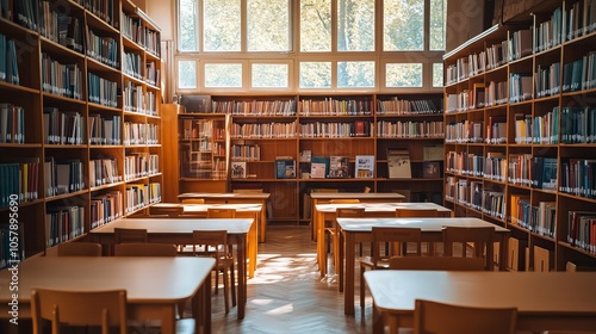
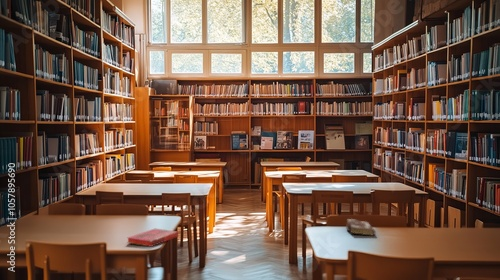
+ book (359, 226)
+ hardback book (153, 237)
